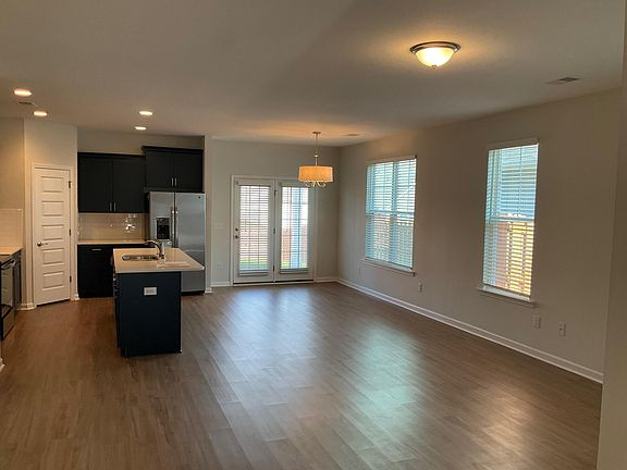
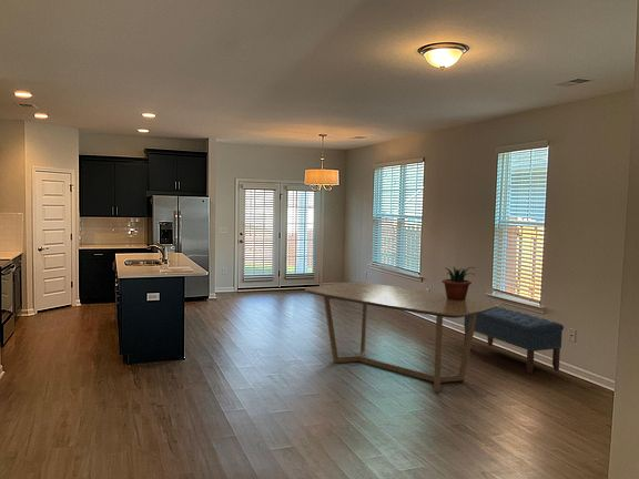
+ potted plant (459, 283)
+ dining table (399, 309)
+ bench (508, 335)
